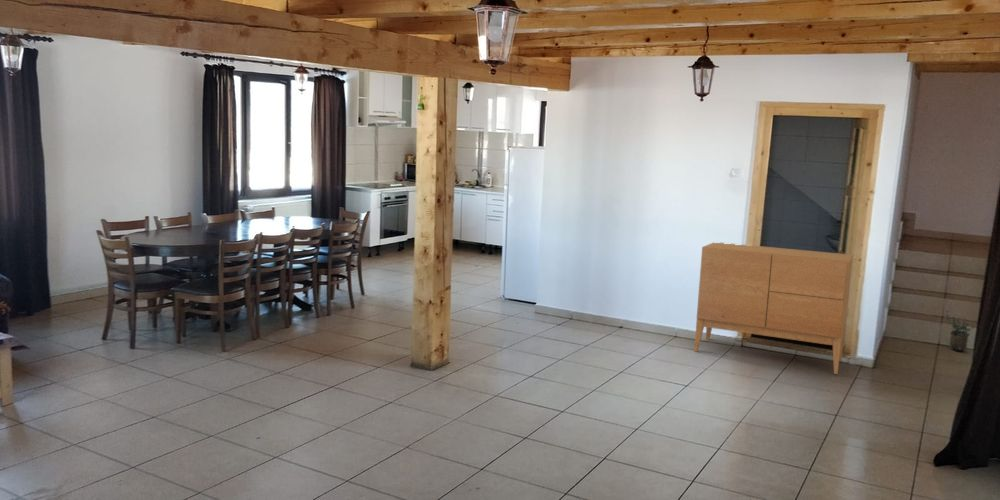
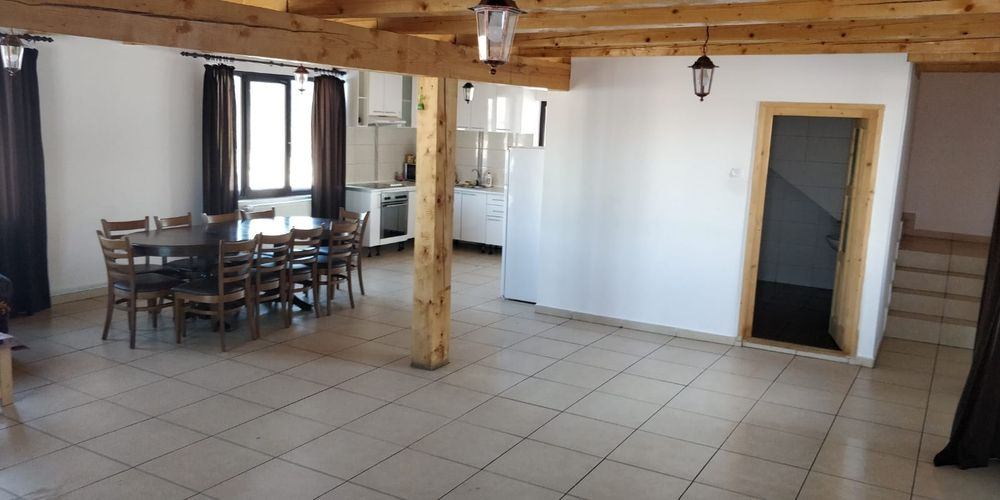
- potted plant (958, 331)
- sideboard (772, 304)
